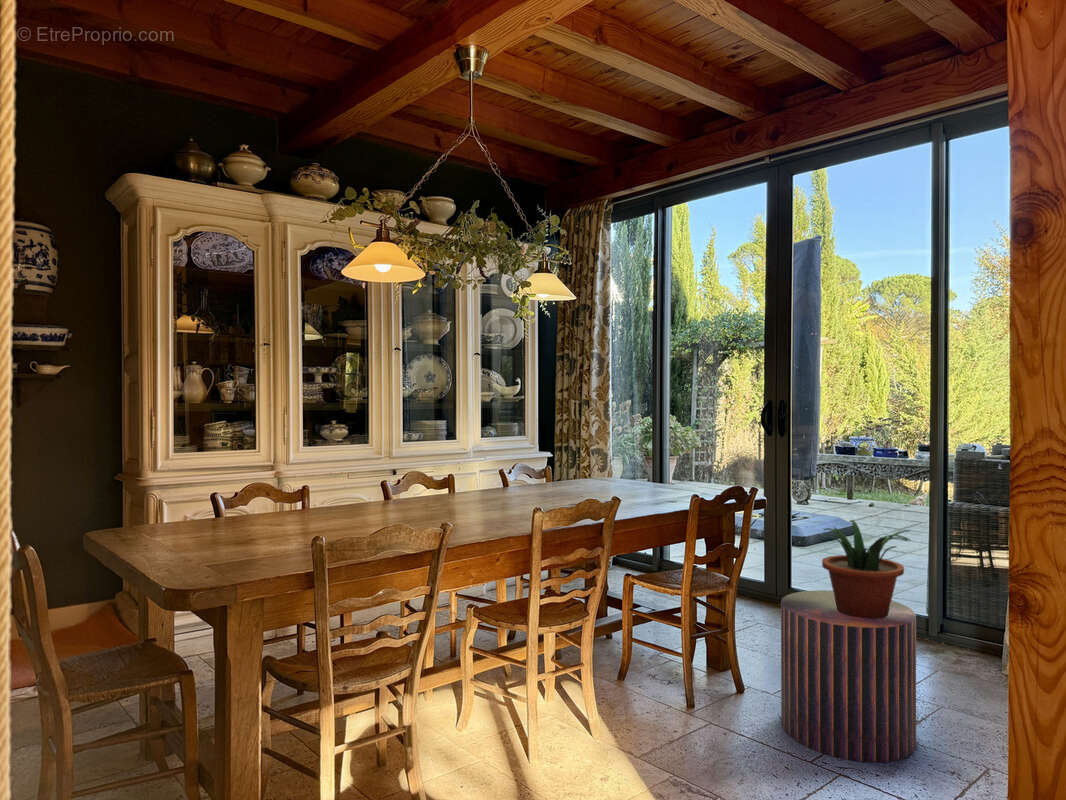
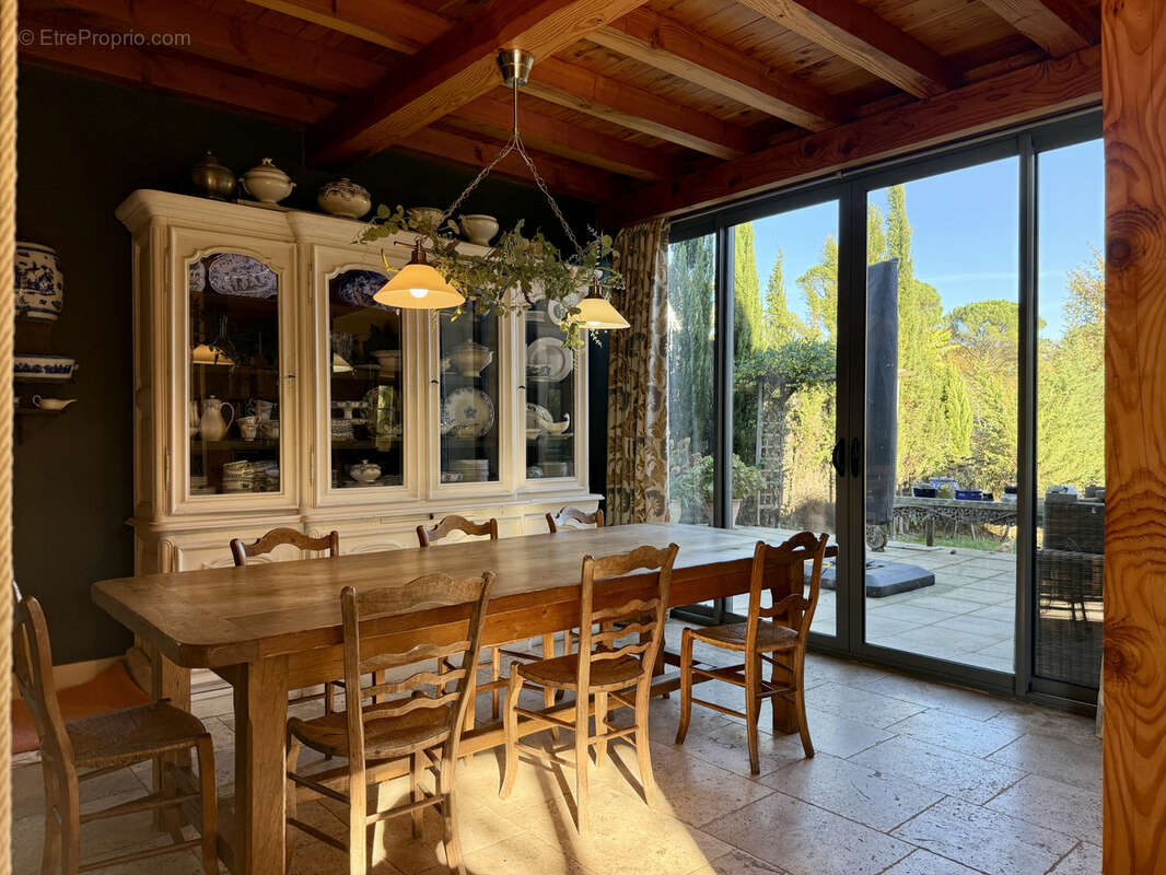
- stool (846, 668)
- potted plant (868, 568)
